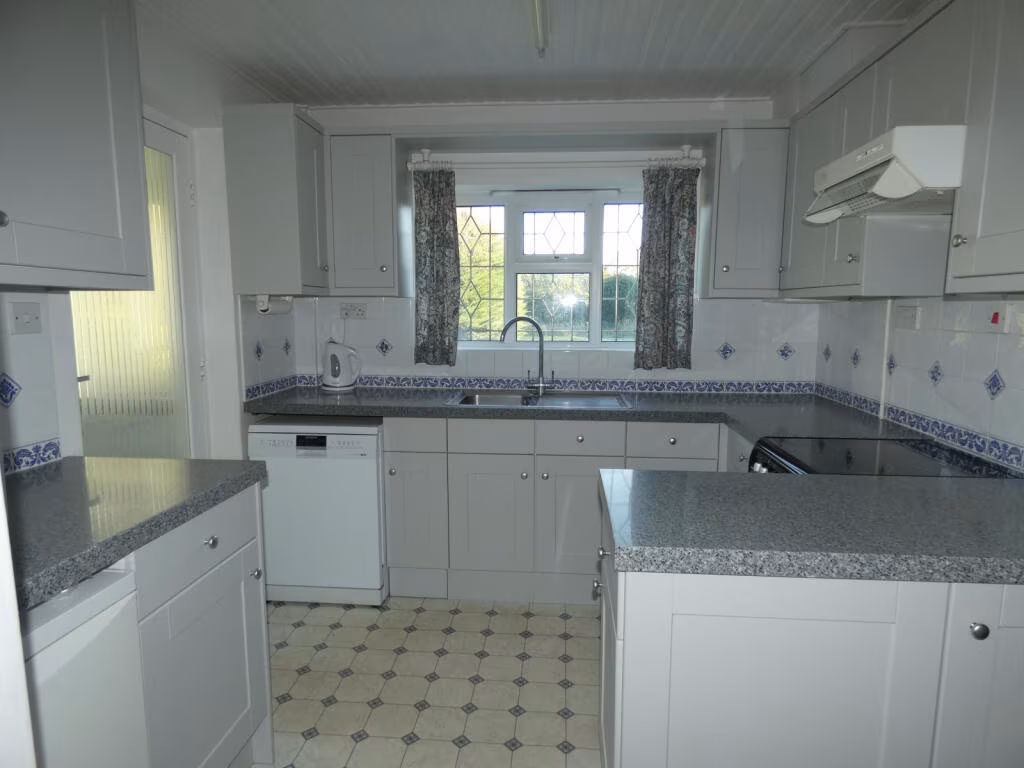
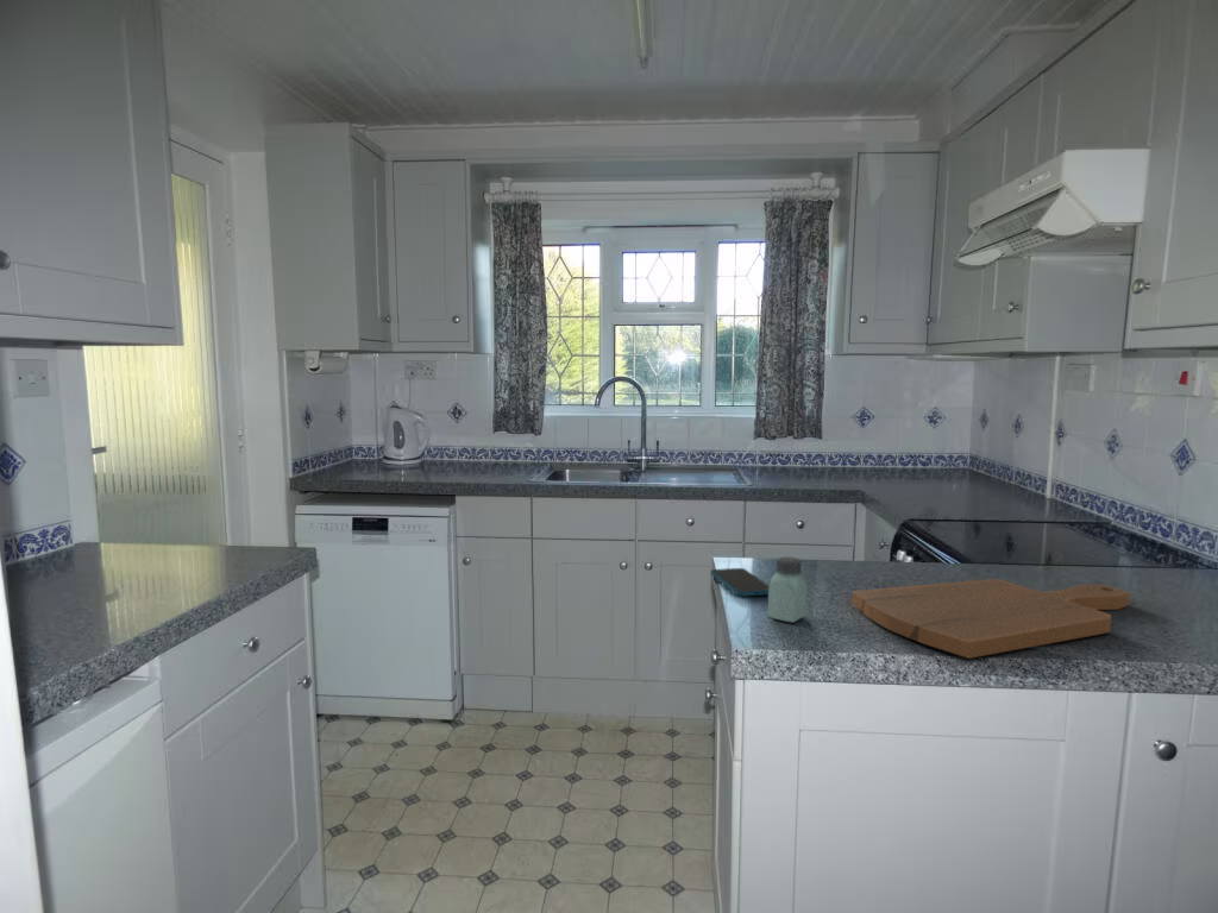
+ saltshaker (787, 587)
+ smartphone (740, 581)
+ cutting board (991, 610)
